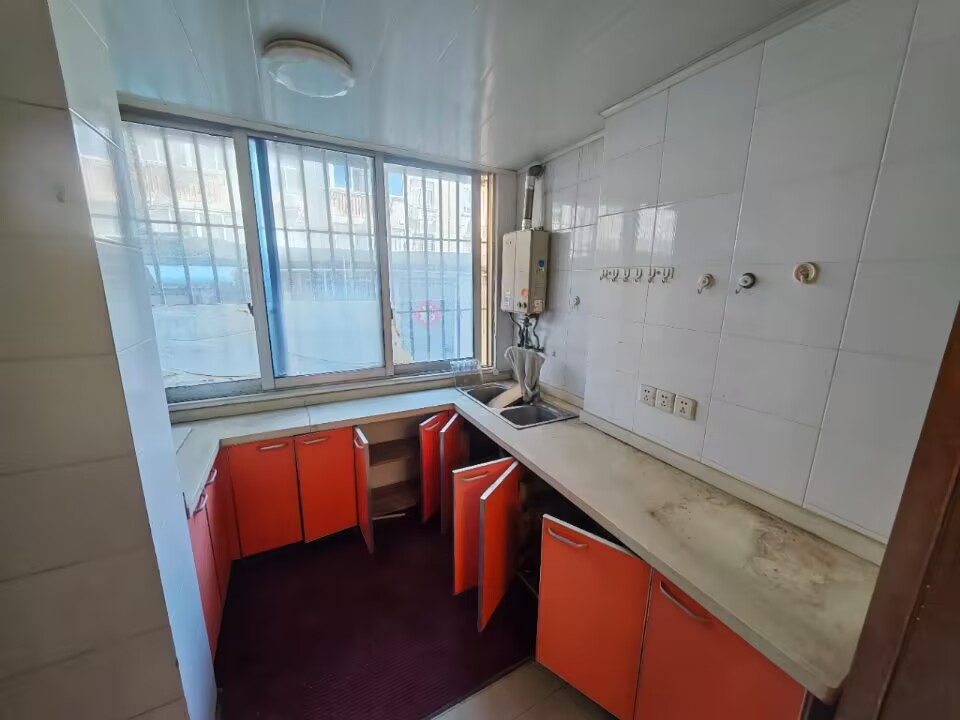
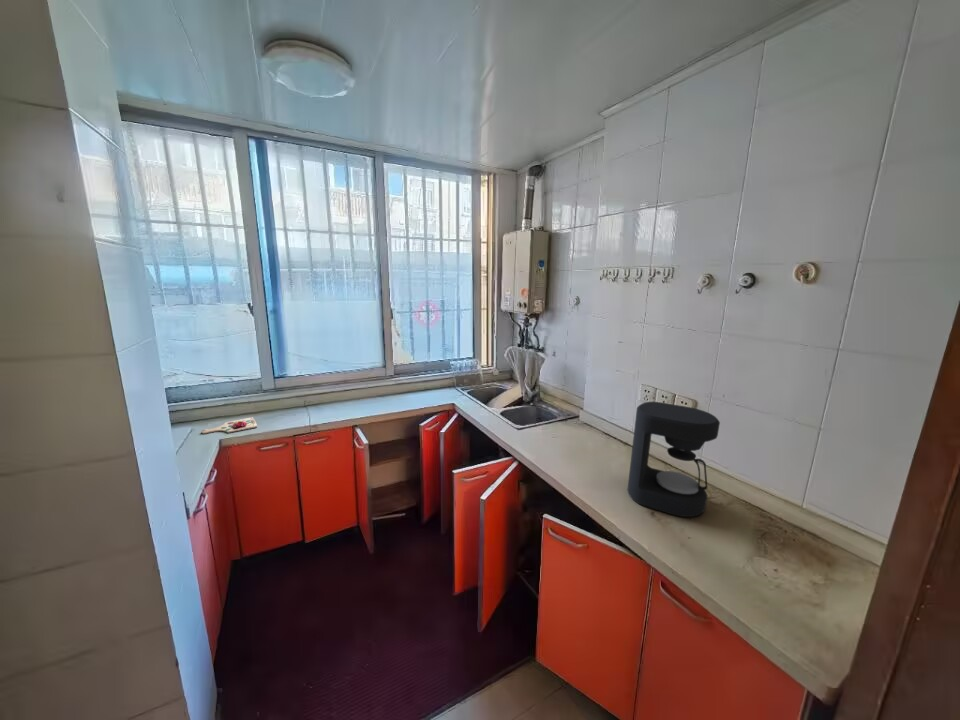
+ coffee maker (670, 455)
+ cutting board (229, 425)
